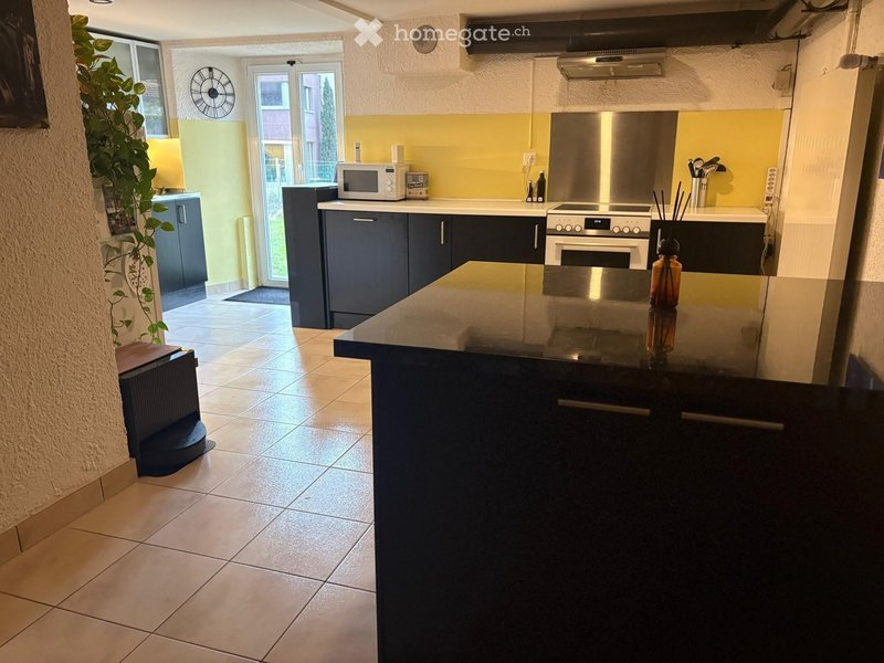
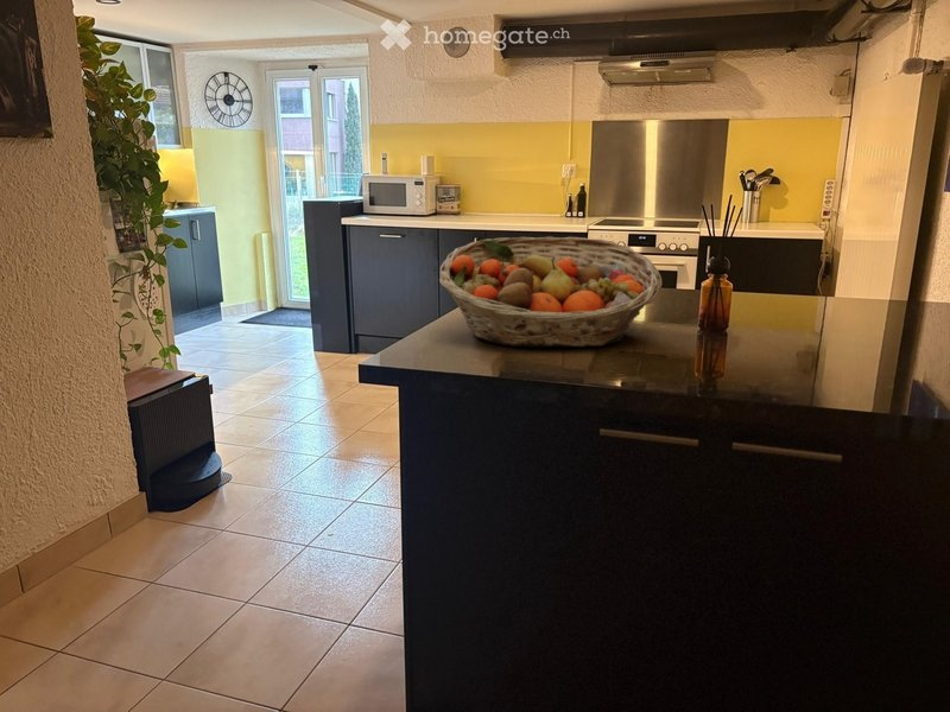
+ fruit basket (547, 288)
